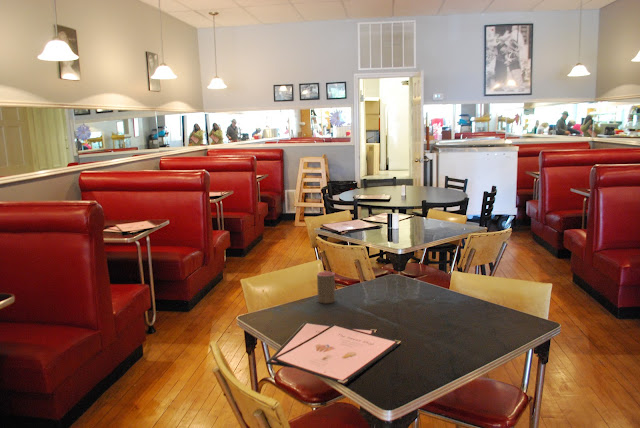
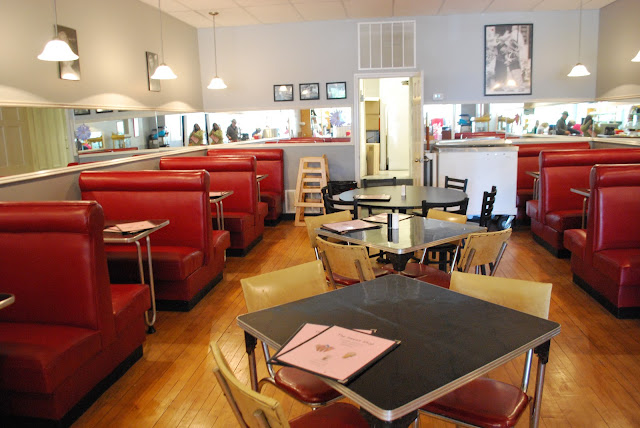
- cup (326, 287)
